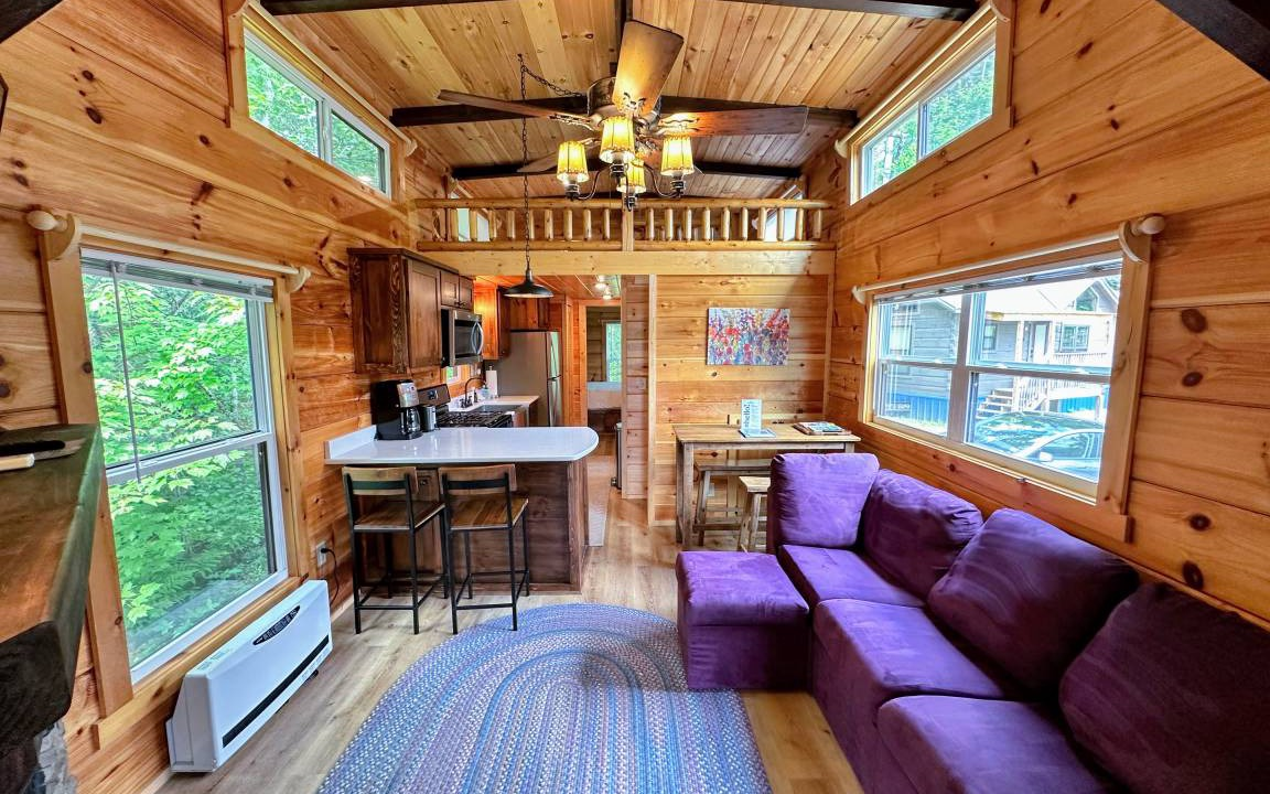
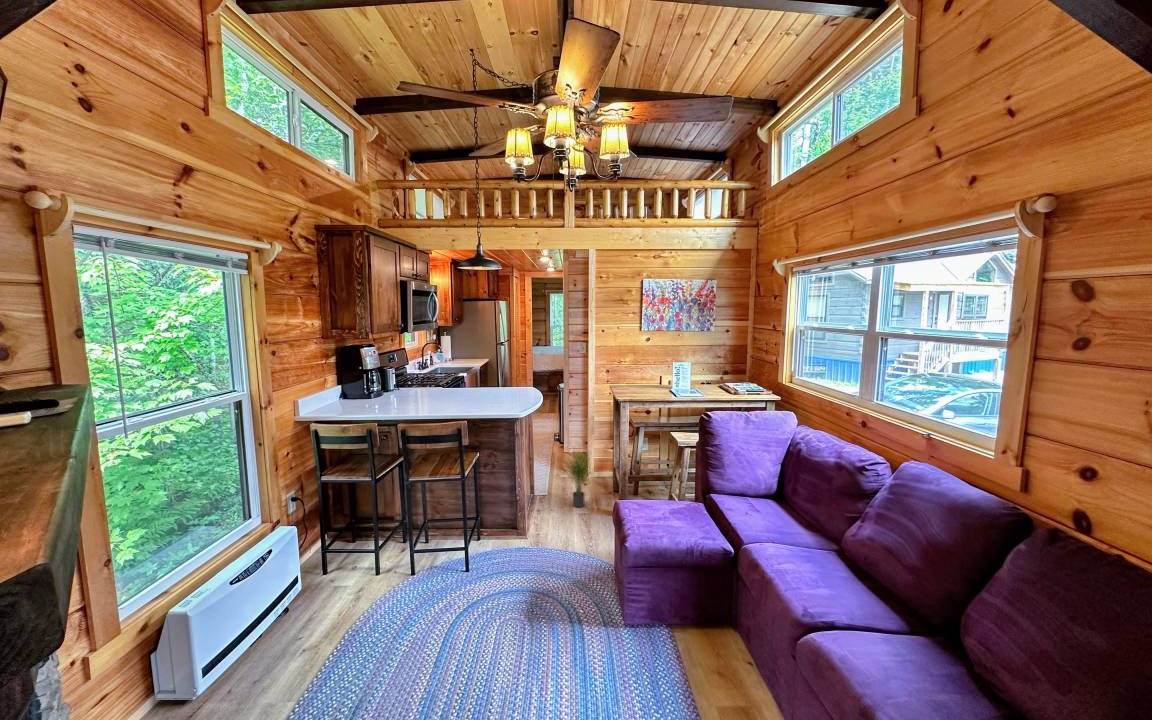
+ potted plant (575, 476)
